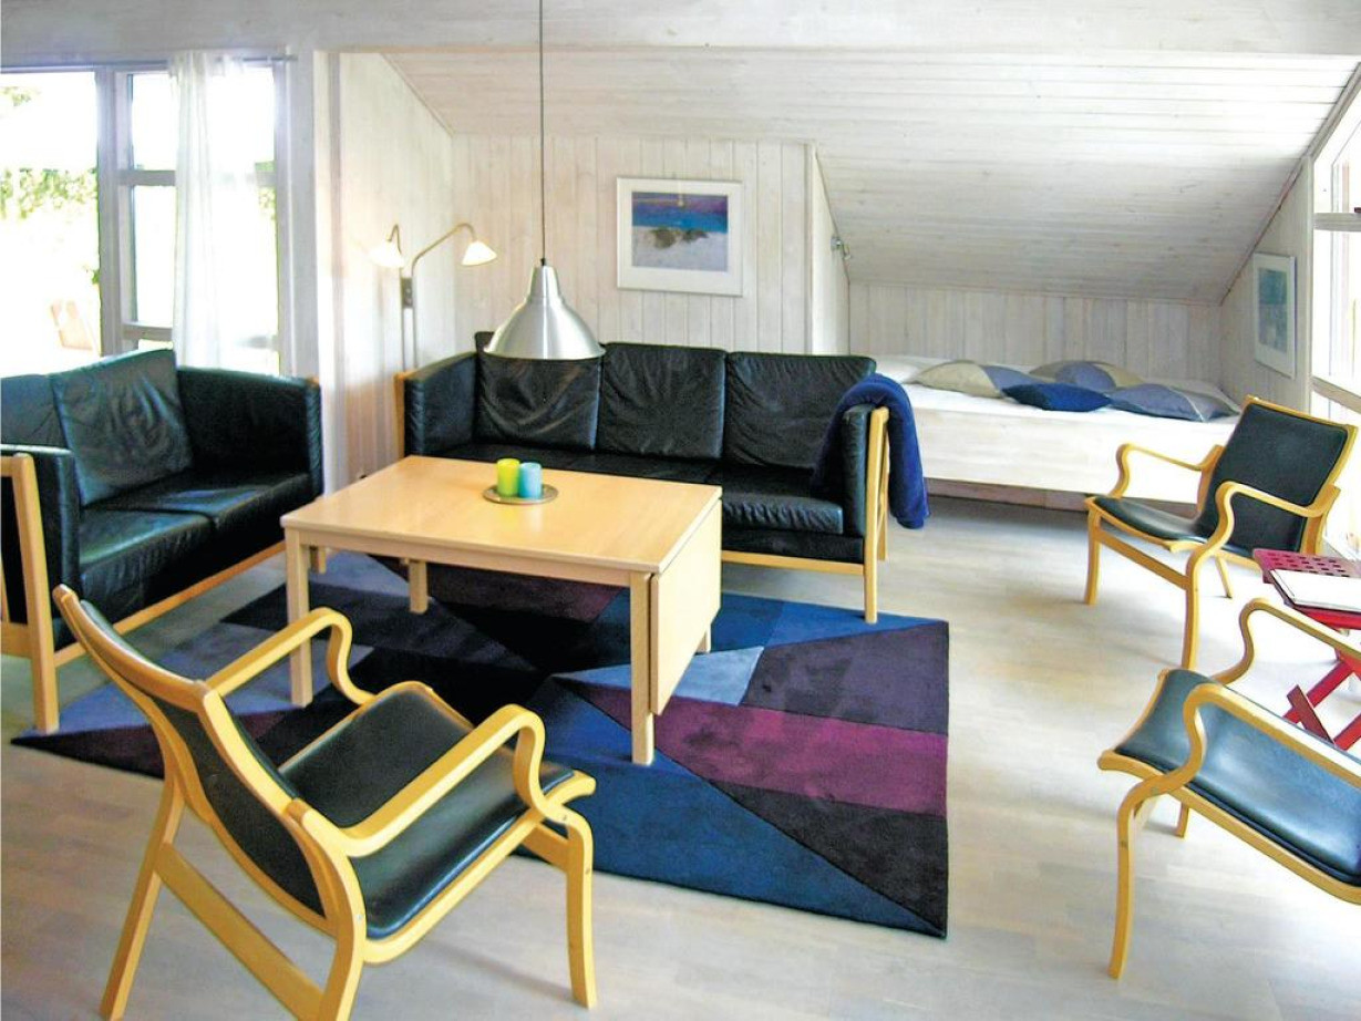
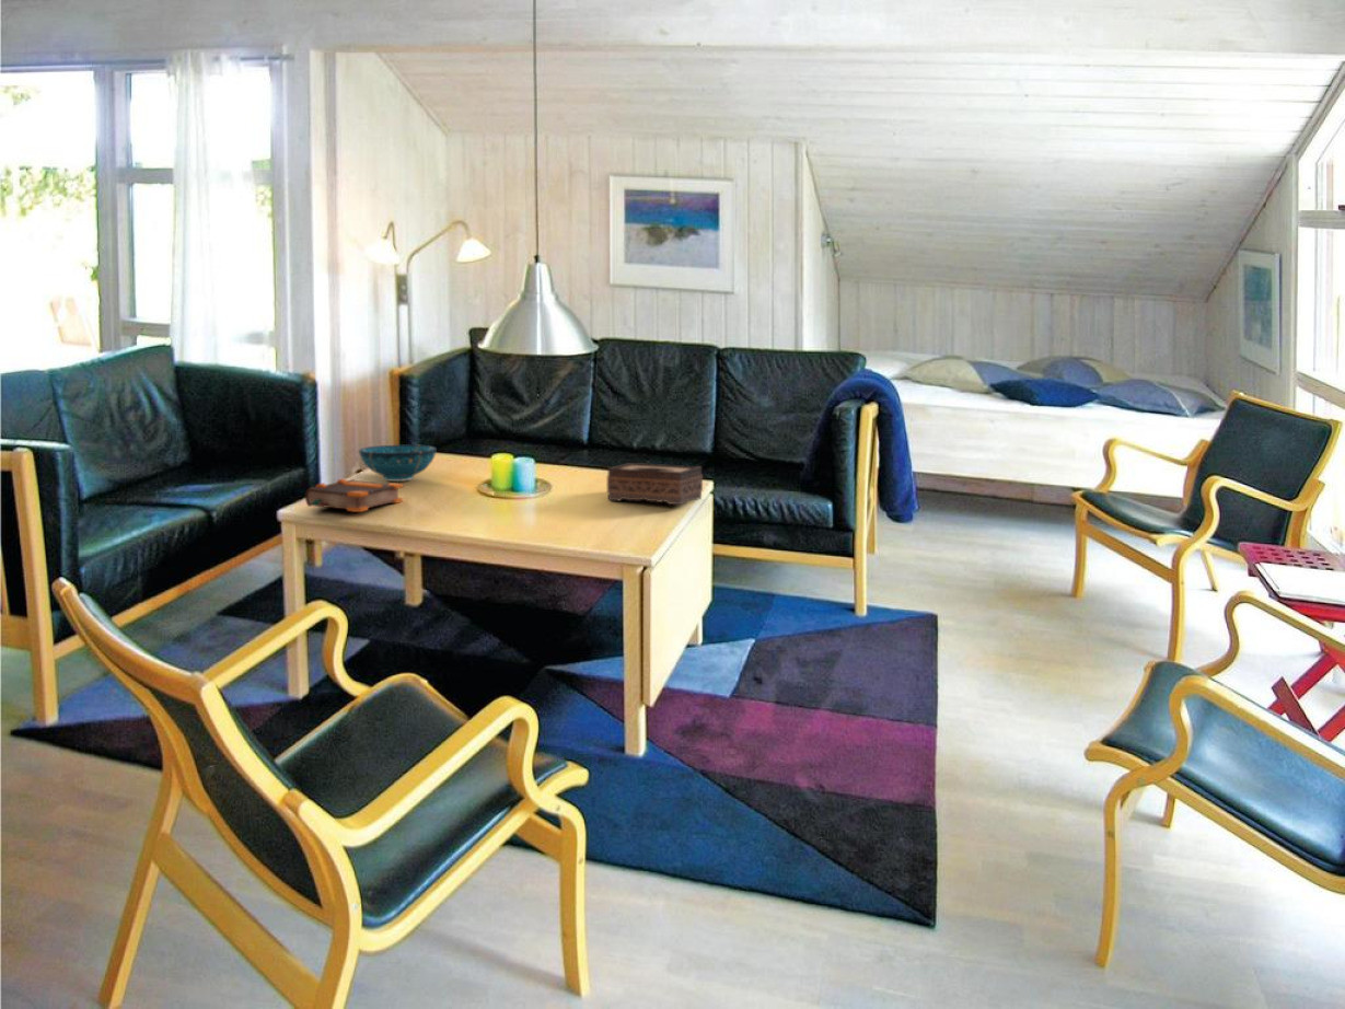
+ bible (351, 494)
+ tissue box (654, 483)
+ decorative bowl (398, 464)
